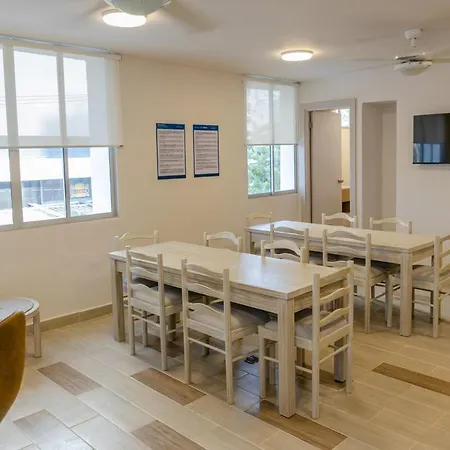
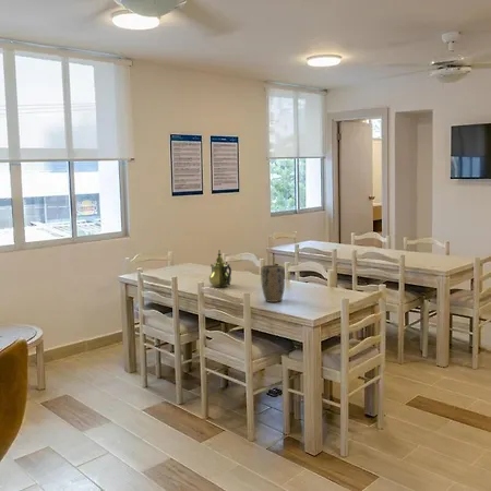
+ teapot (219, 267)
+ plant pot (273, 283)
